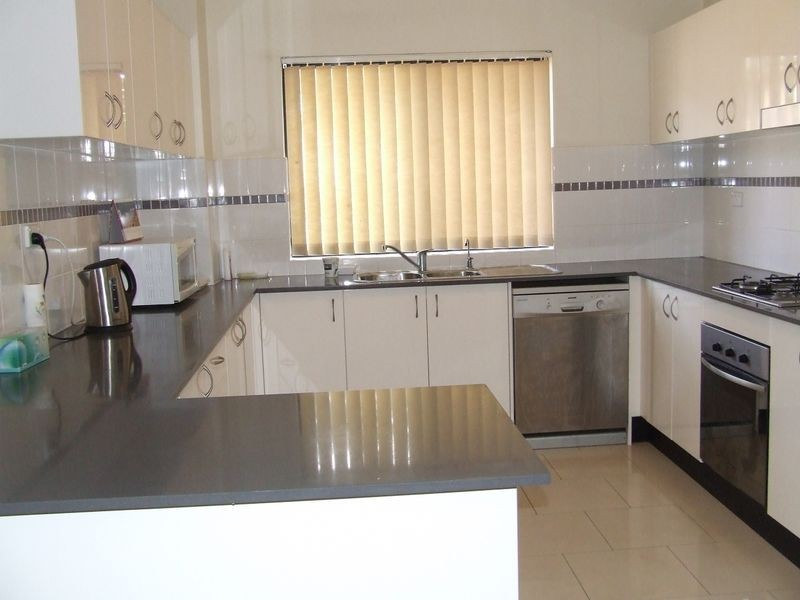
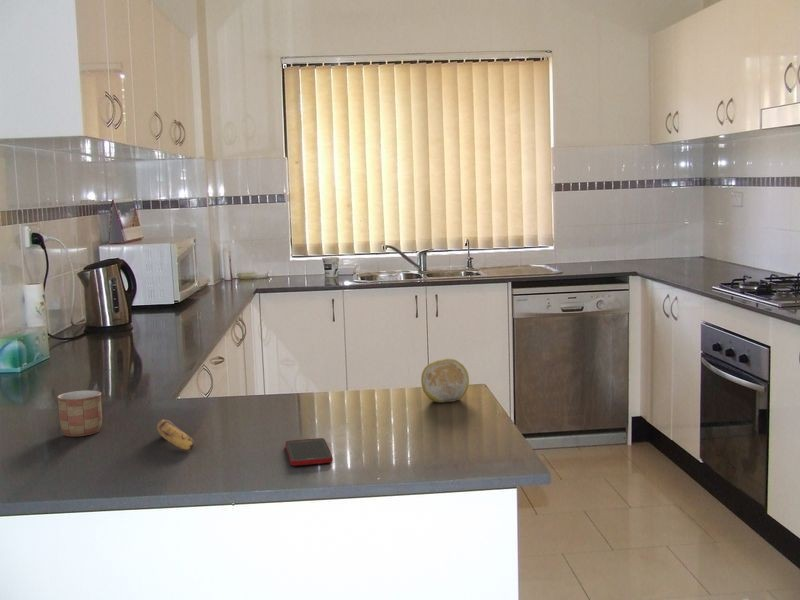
+ cell phone (308, 451)
+ mug (80, 412)
+ banana (174, 432)
+ fruit (444, 381)
